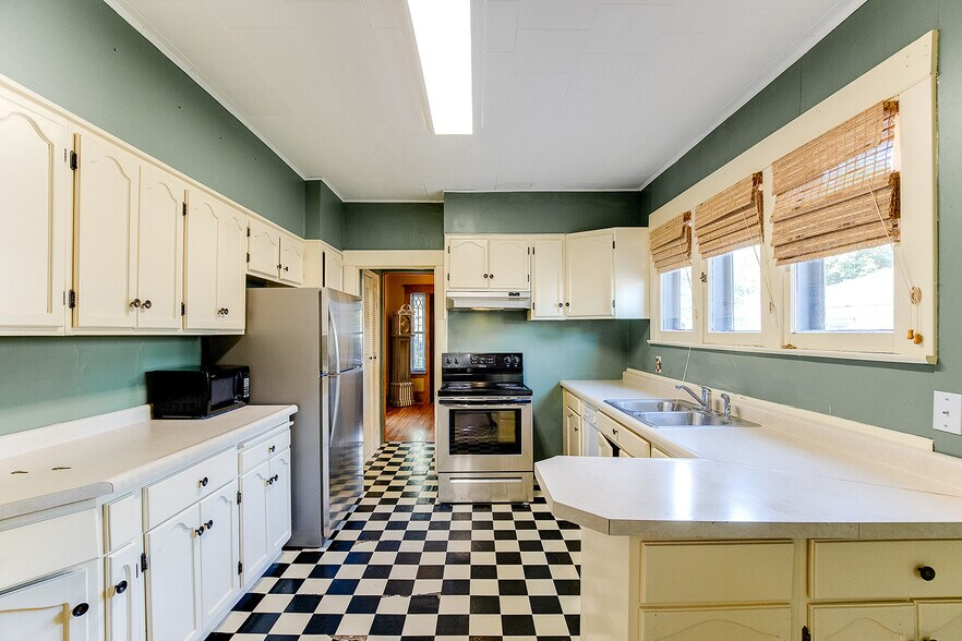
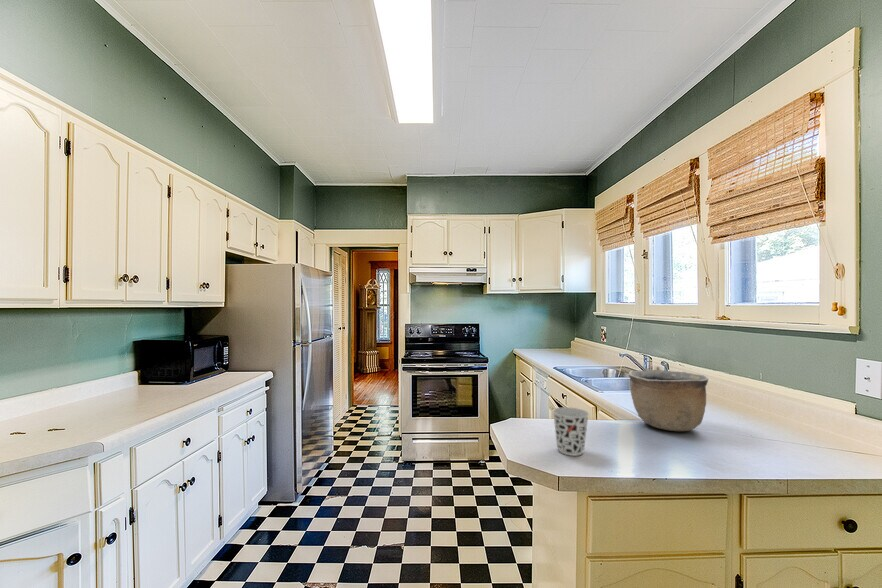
+ bowl (666, 399)
+ cup (570, 431)
